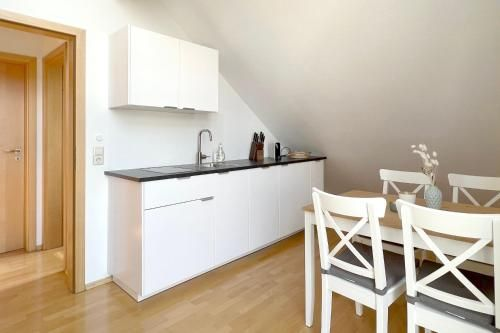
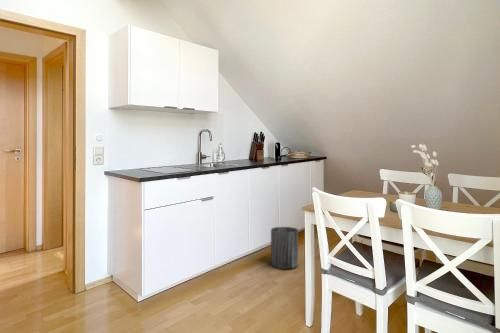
+ trash can (284, 246)
